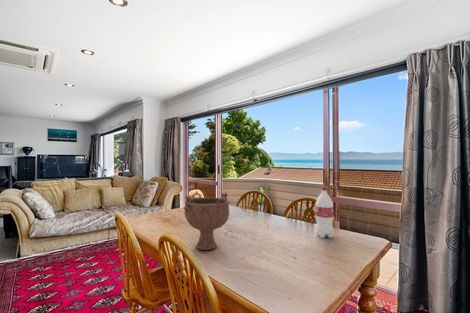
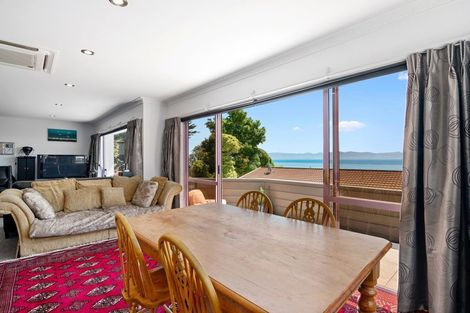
- bottle (324, 211)
- decorative bowl (207, 219)
